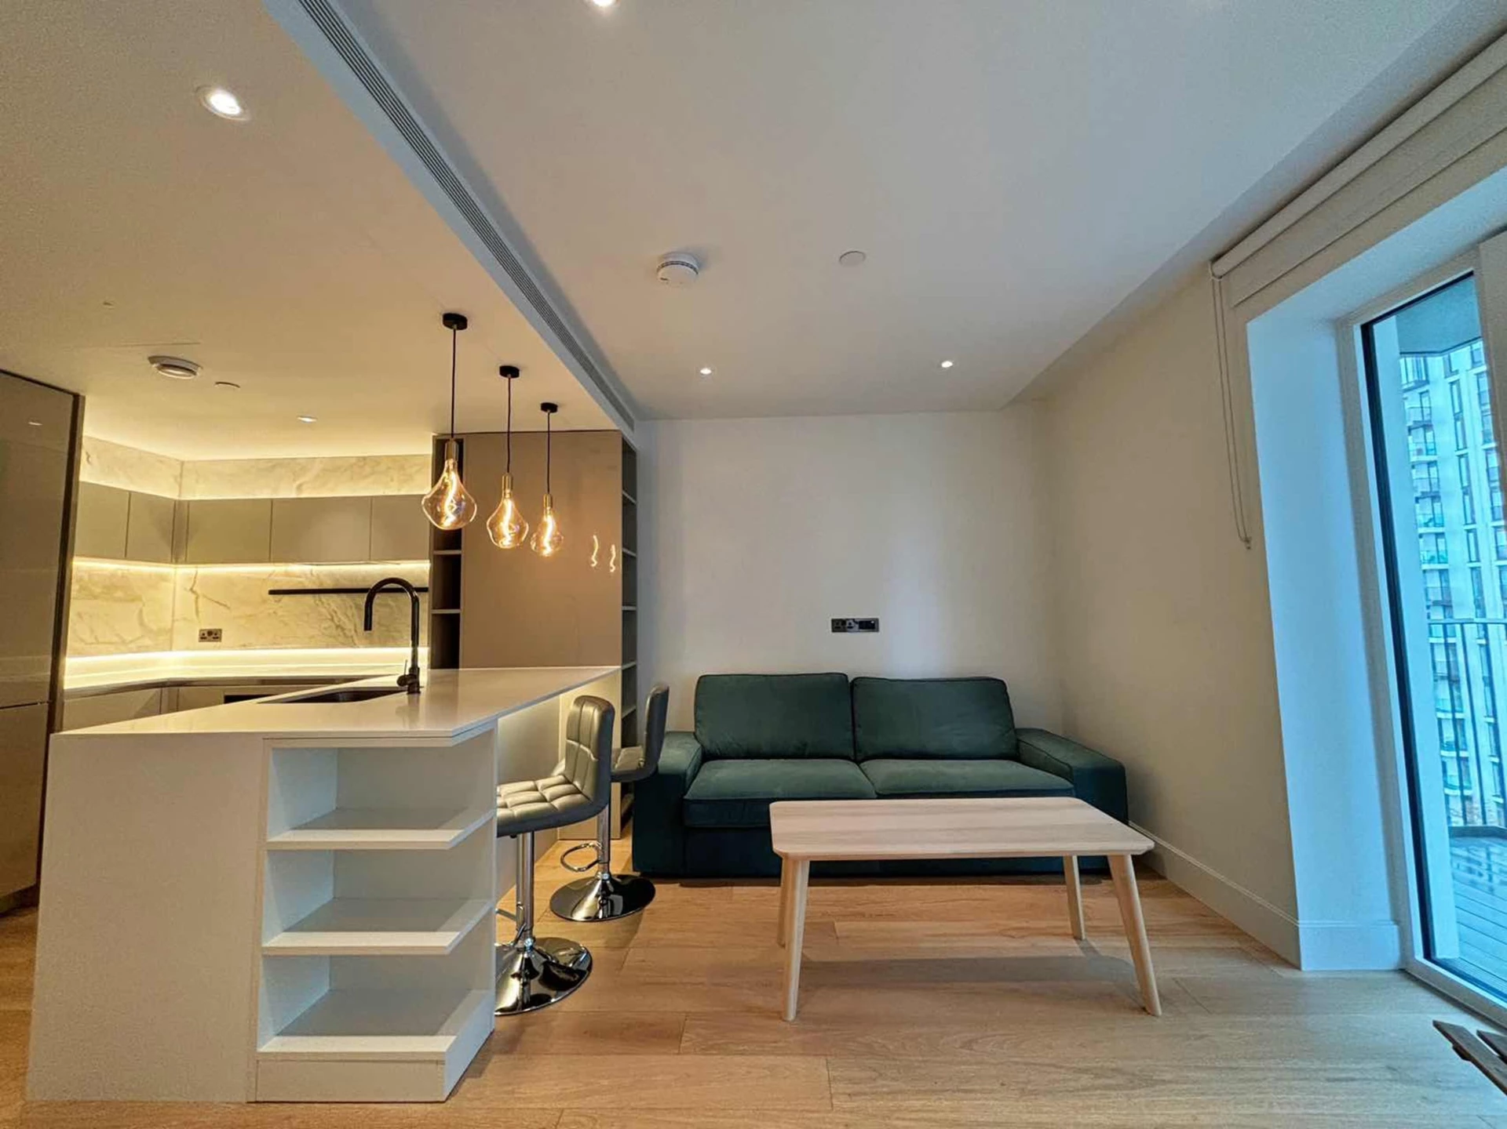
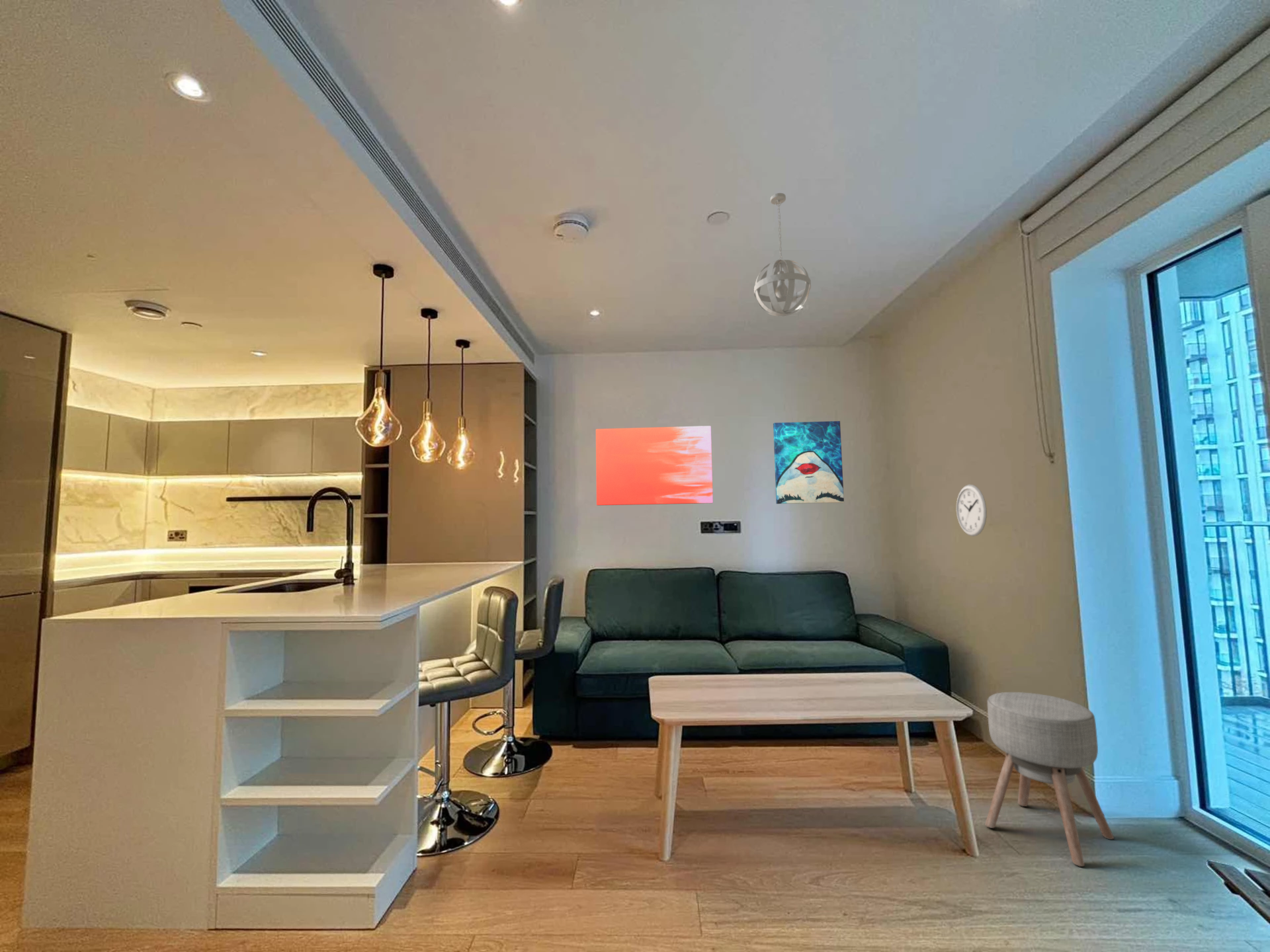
+ ottoman (1042, 766)
+ pendant light (781, 255)
+ wall art (654, 465)
+ wall art (808, 462)
+ wall clock (970, 510)
